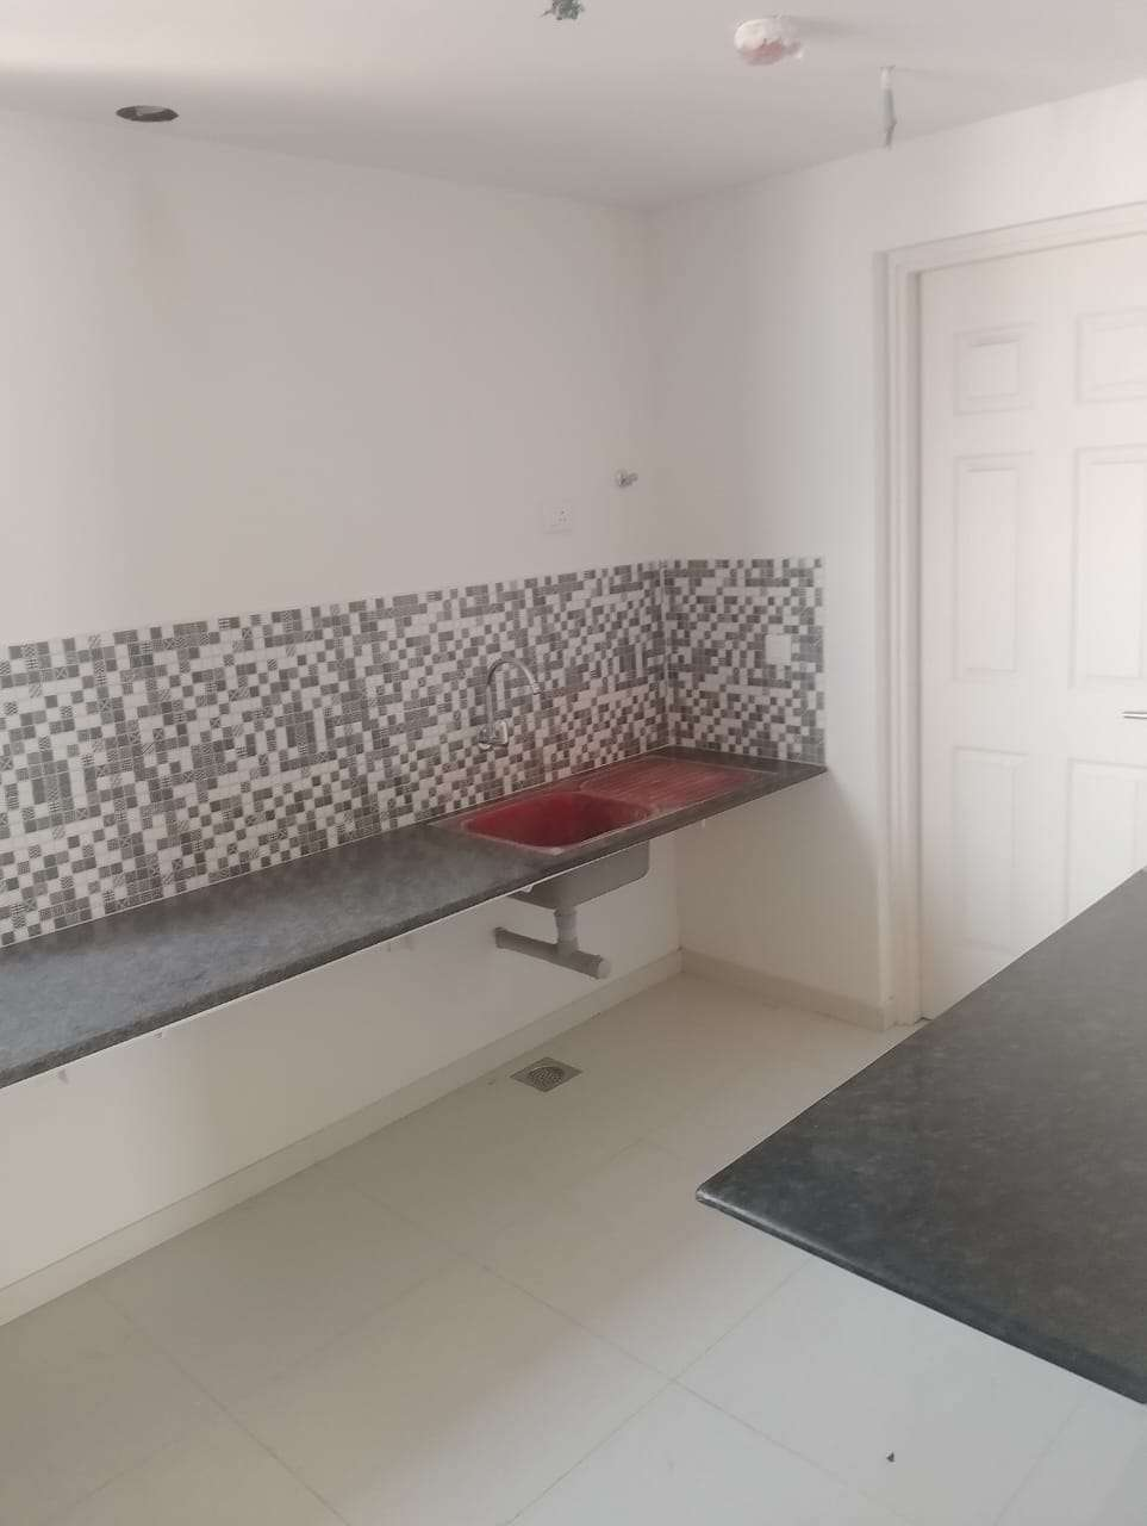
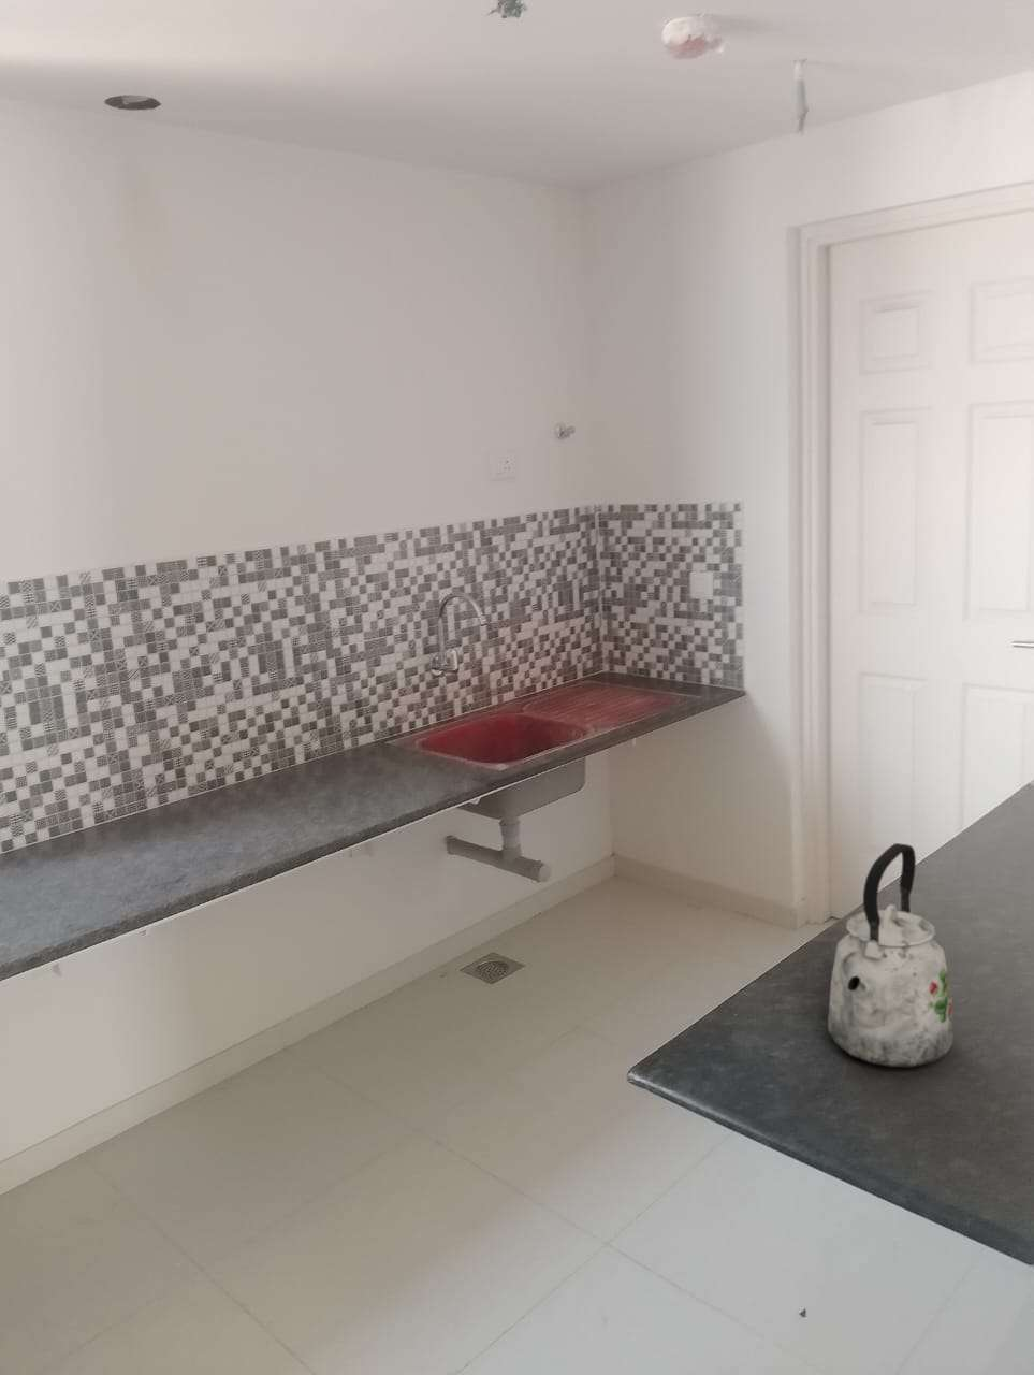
+ kettle (882, 959)
